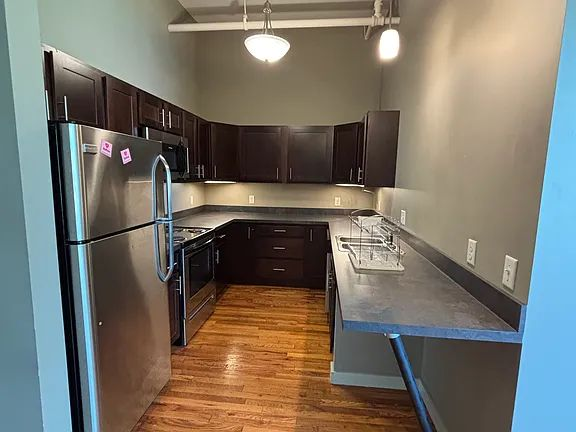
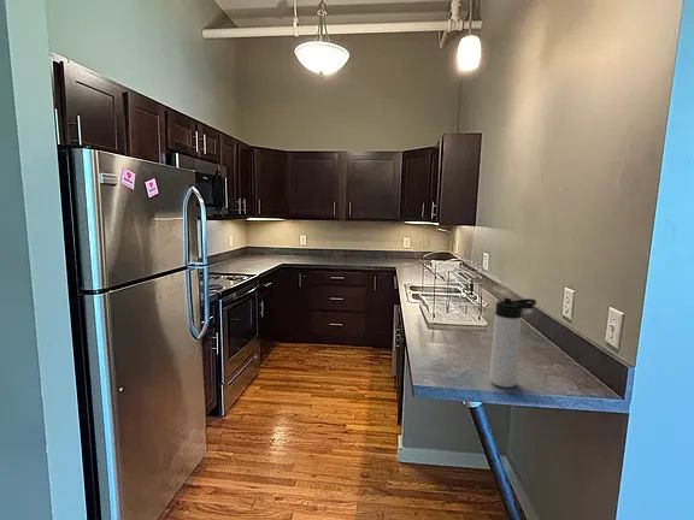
+ thermos bottle (512, 341)
